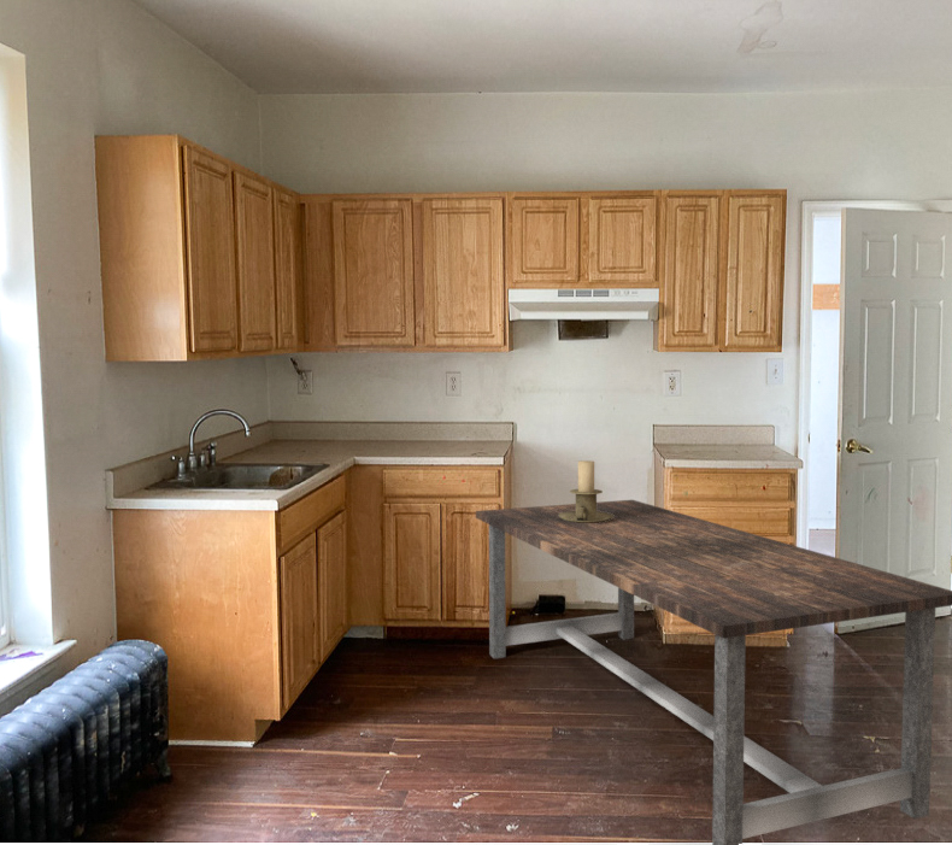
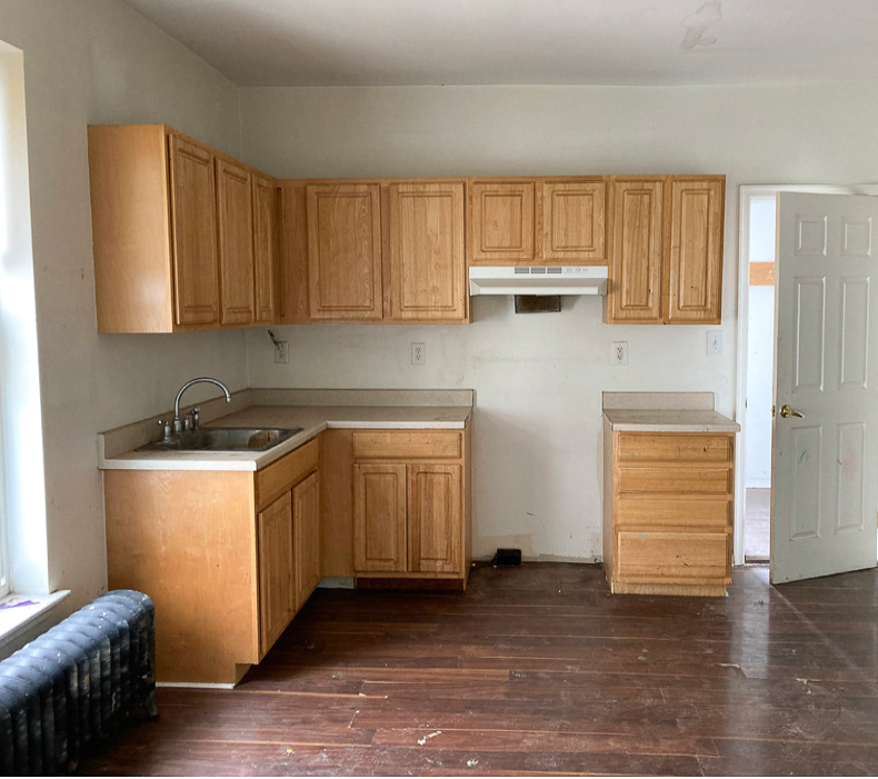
- dining table (671, 612)
- candle holder (586, 489)
